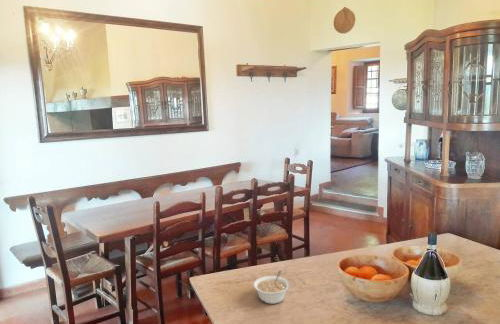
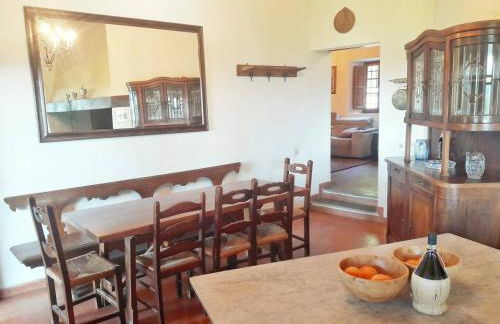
- legume (271, 288)
